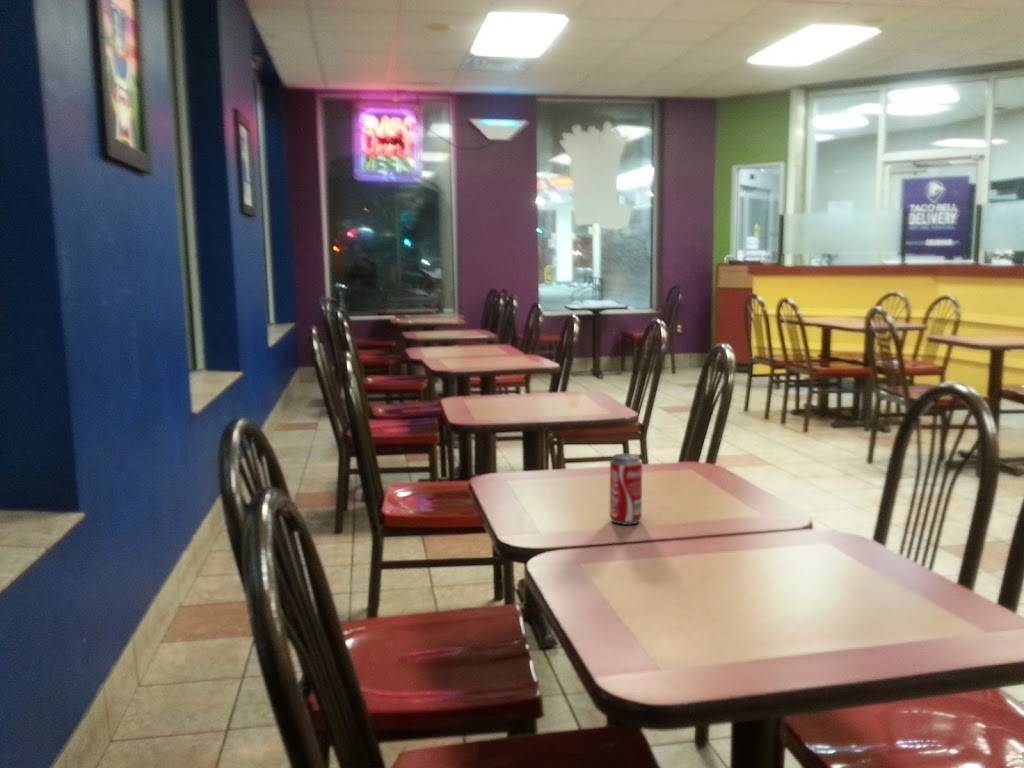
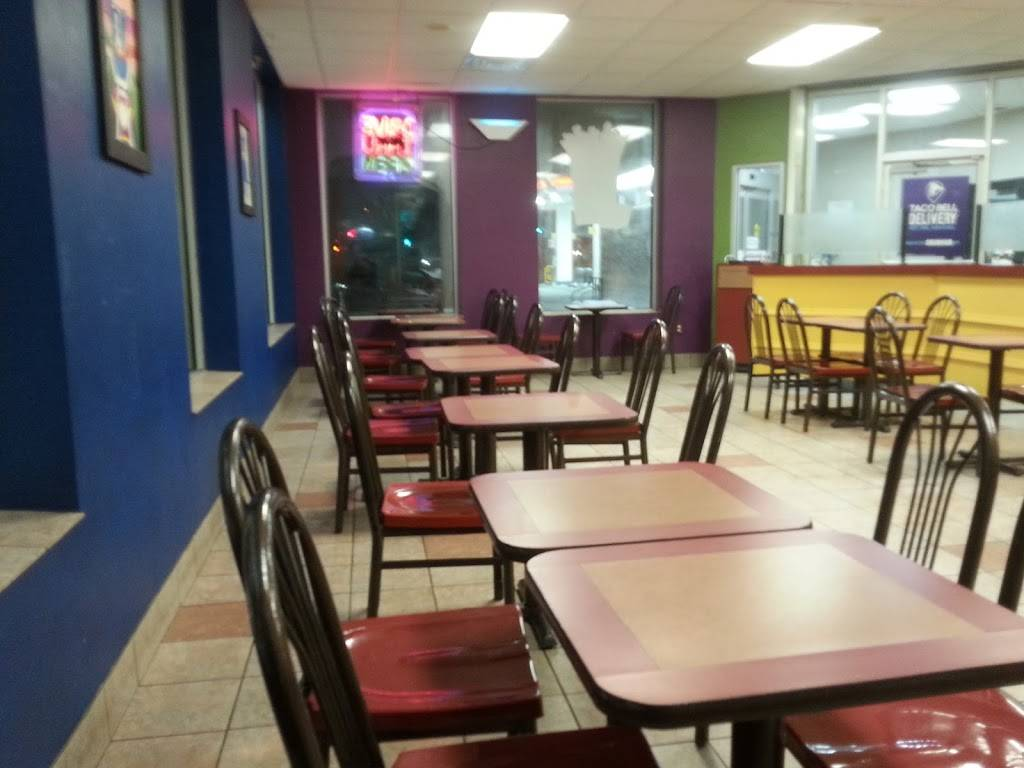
- beverage can (625, 488)
